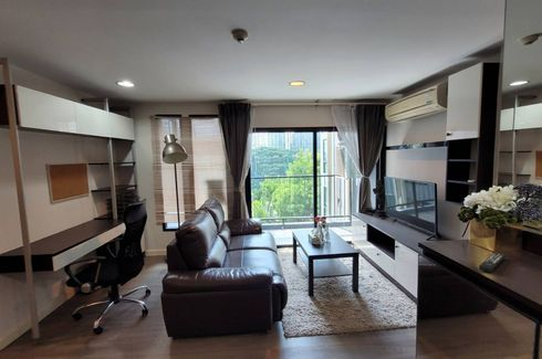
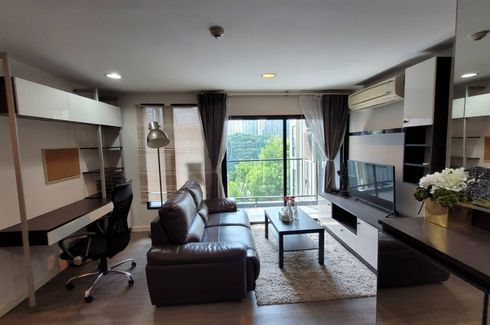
- remote control (492, 262)
